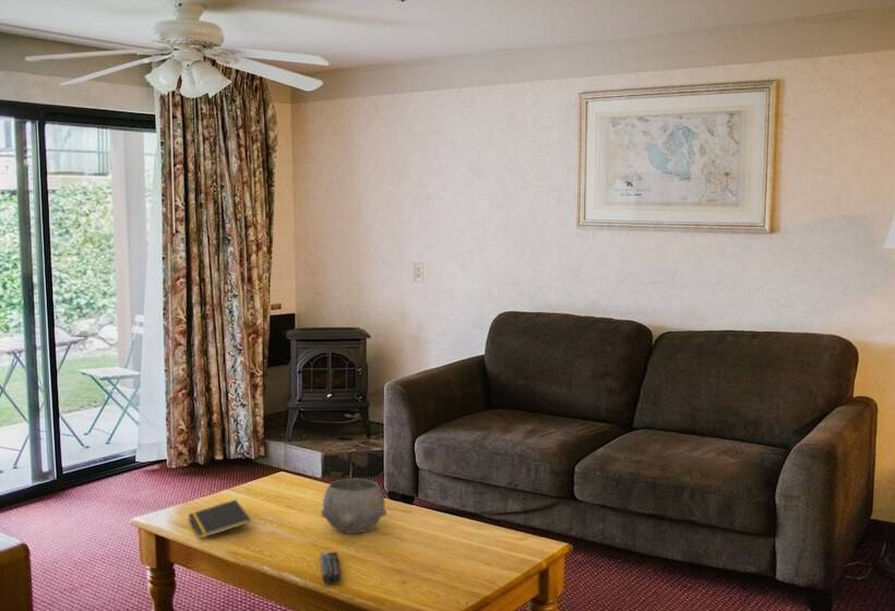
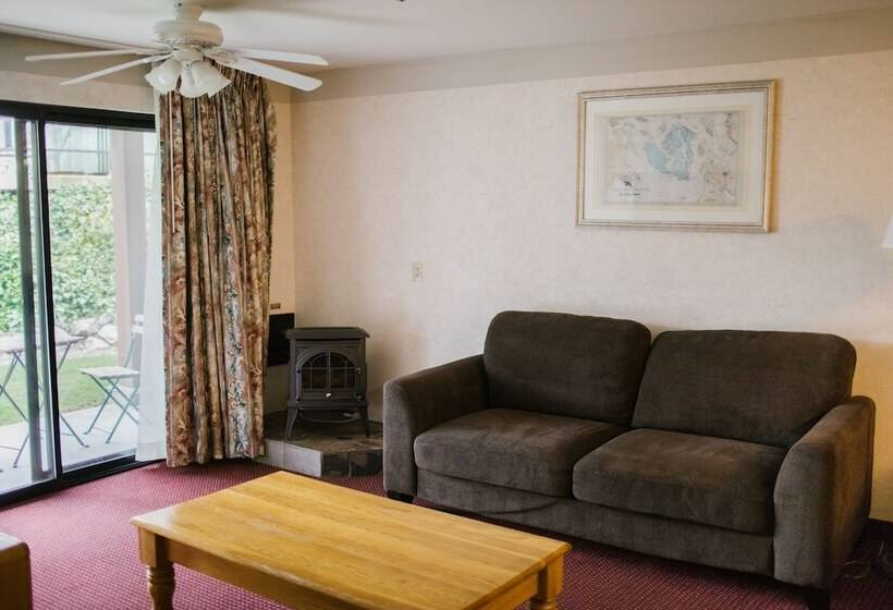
- notepad (218, 518)
- remote control (330, 566)
- bowl (353, 506)
